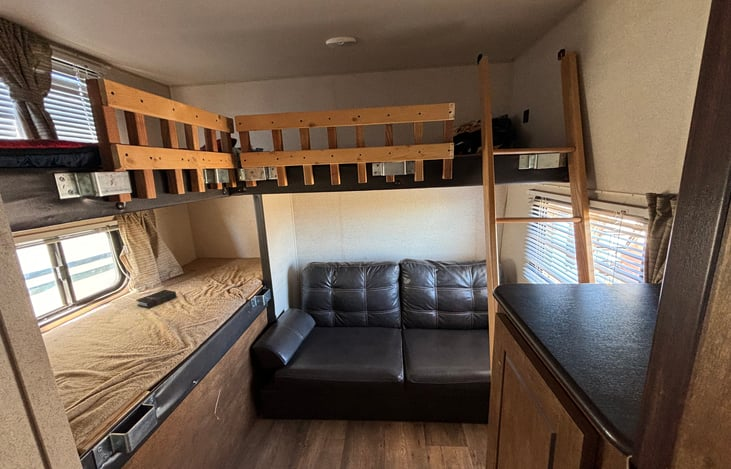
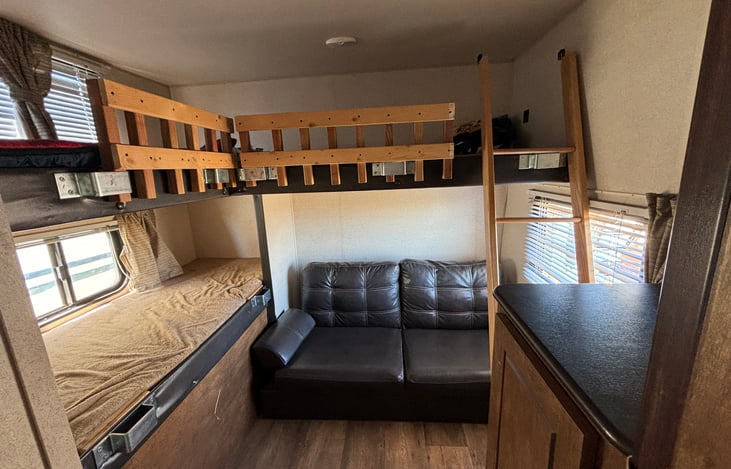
- hardback book (157, 298)
